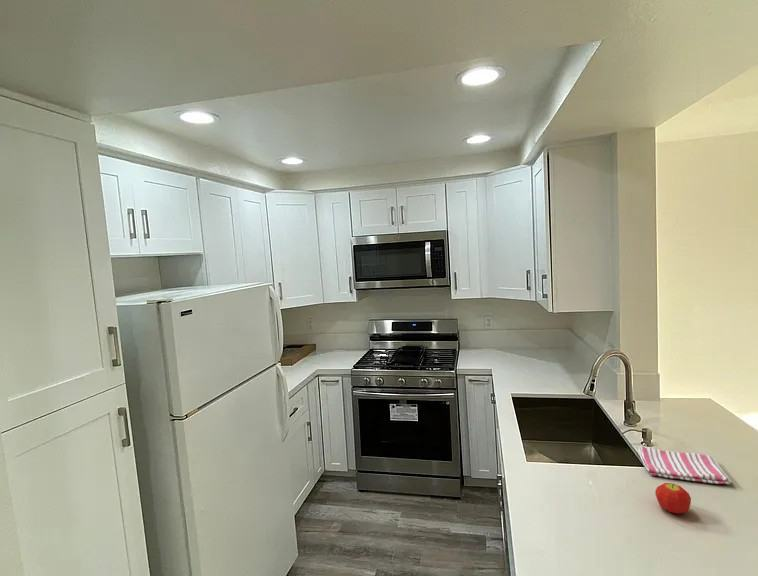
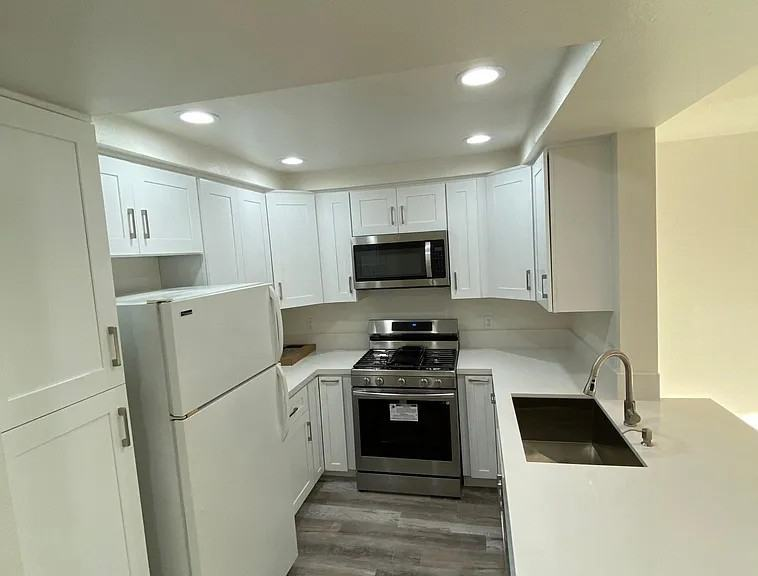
- dish towel (681, 464)
- fruit (672, 496)
